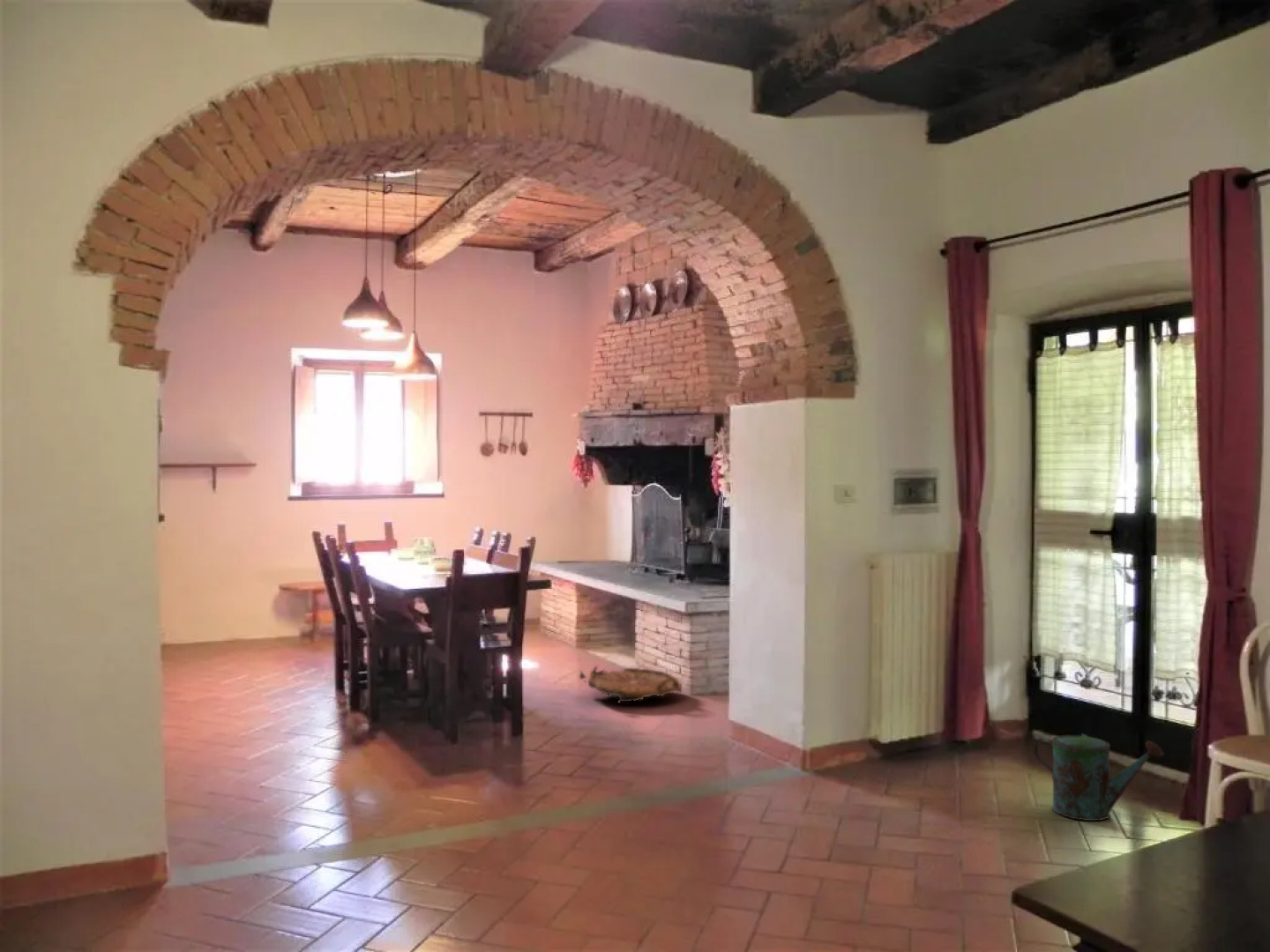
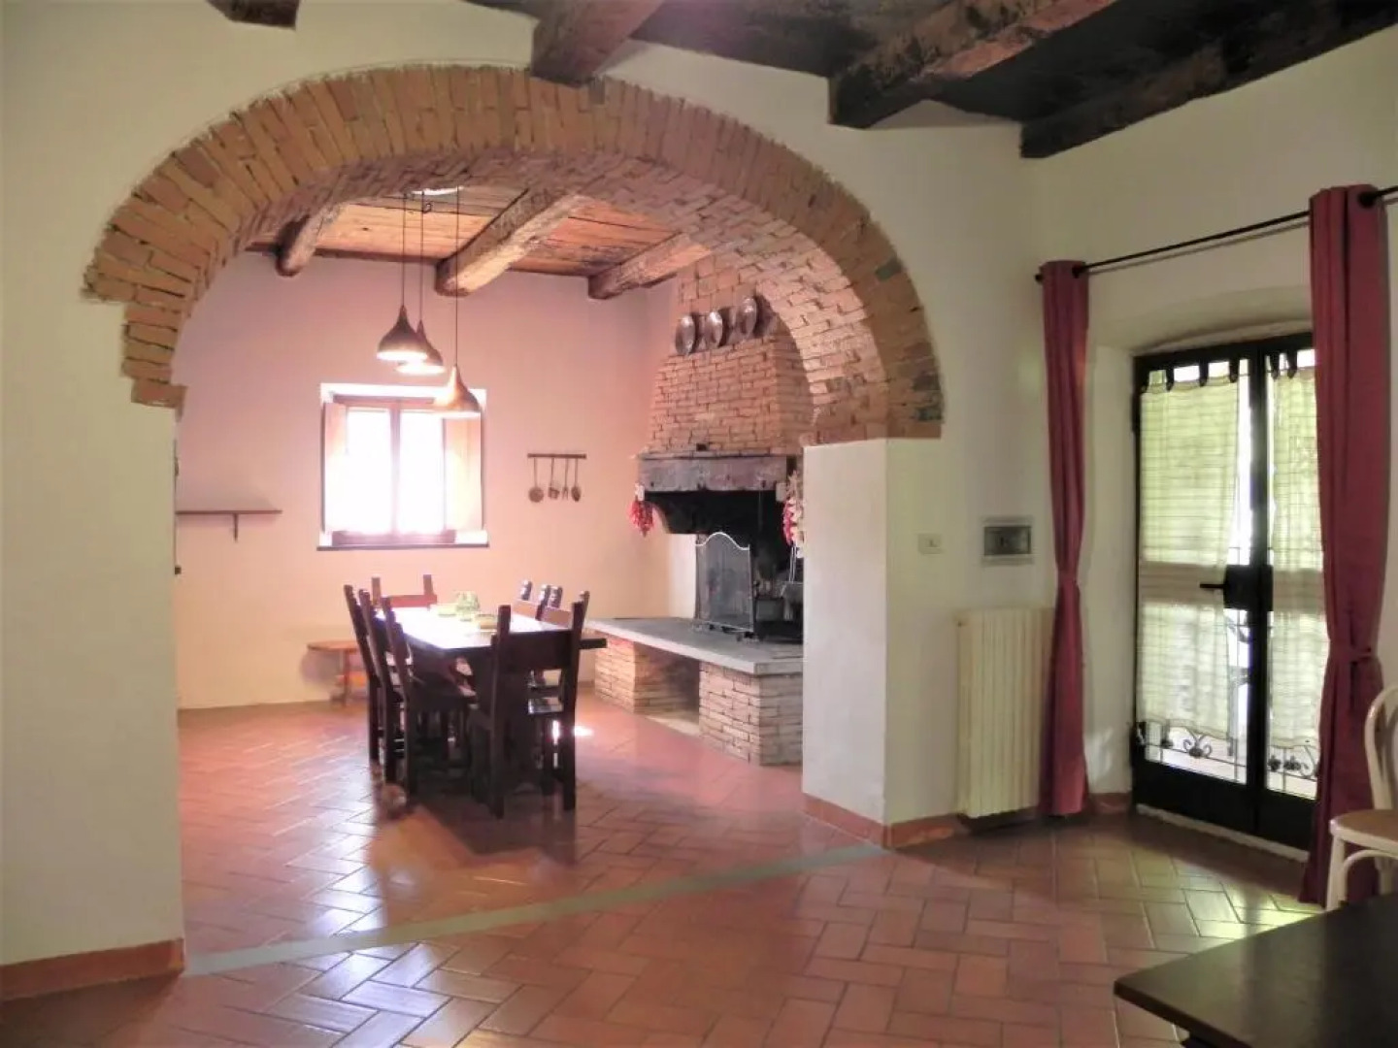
- woven basket (636, 684)
- watering can (1096, 773)
